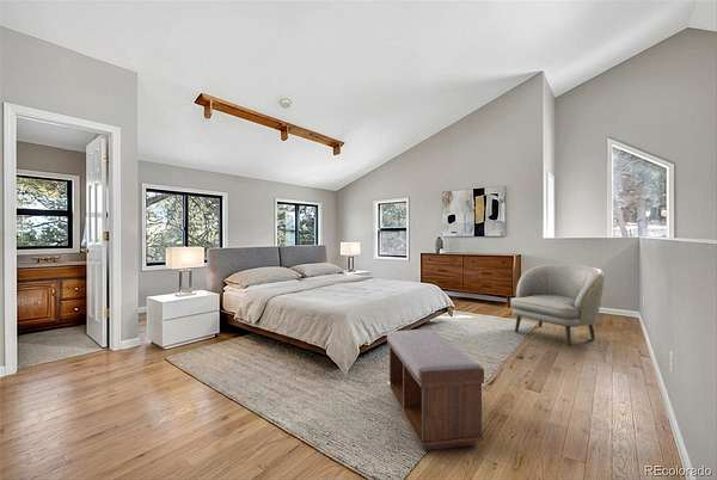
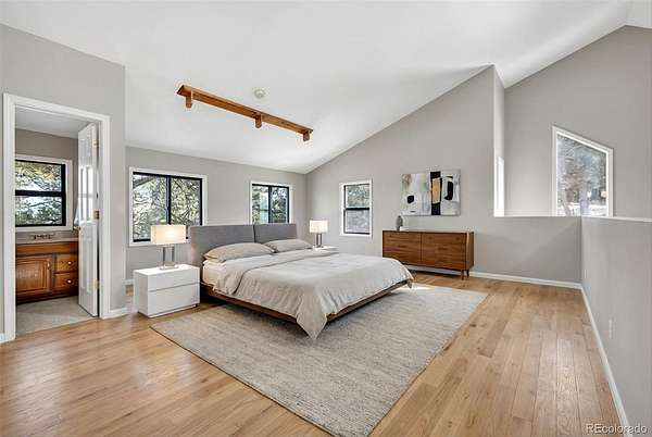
- armchair (556, 300)
- bench (427, 380)
